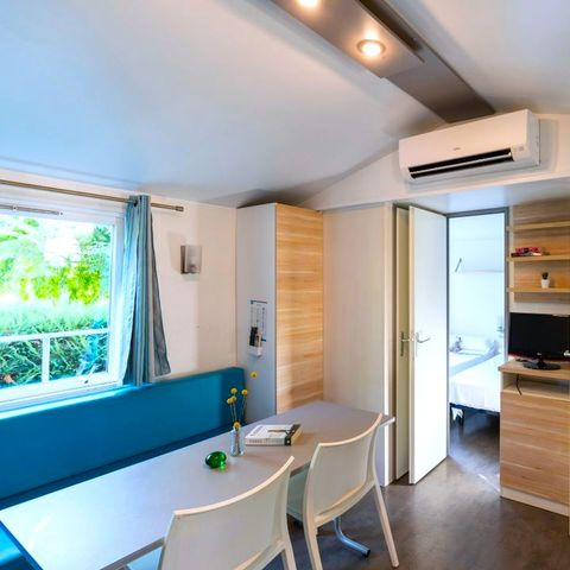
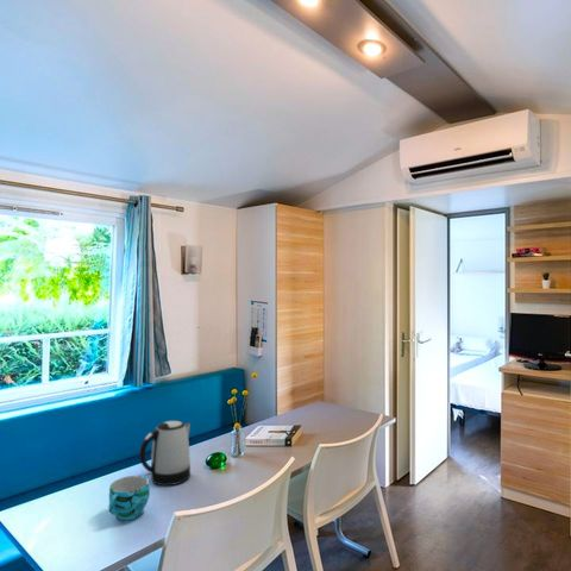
+ cup (128, 500)
+ kettle (165, 451)
